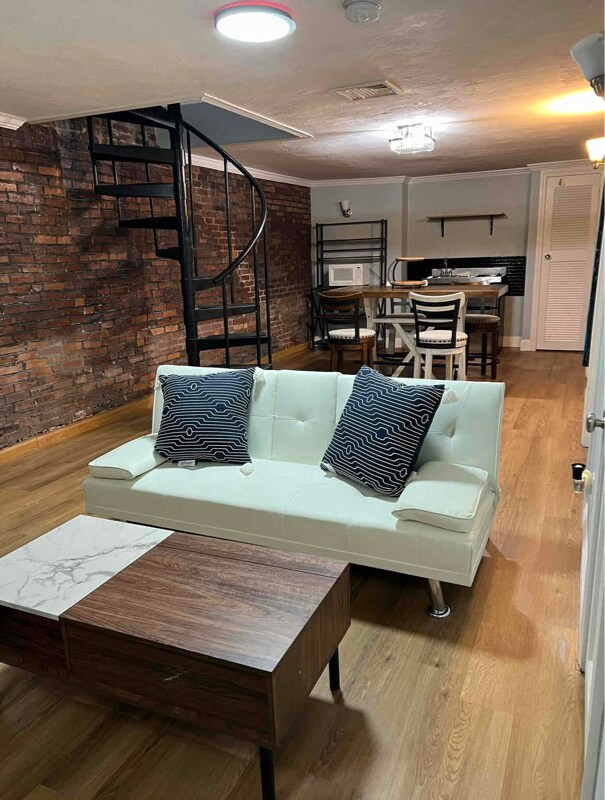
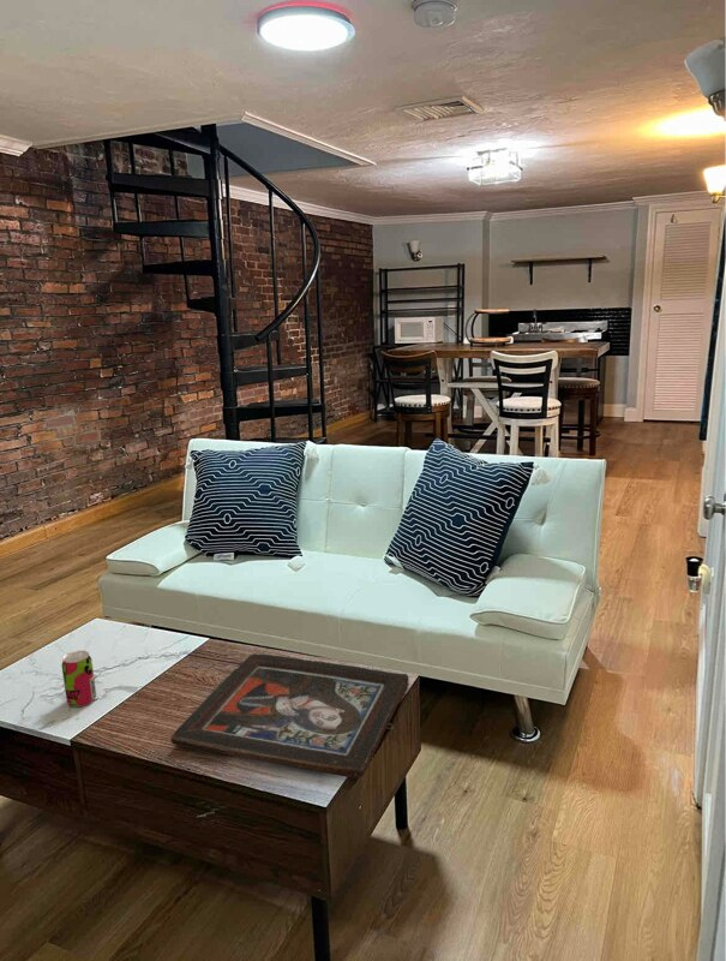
+ beverage can (78, 678)
+ religious icon (300, 708)
